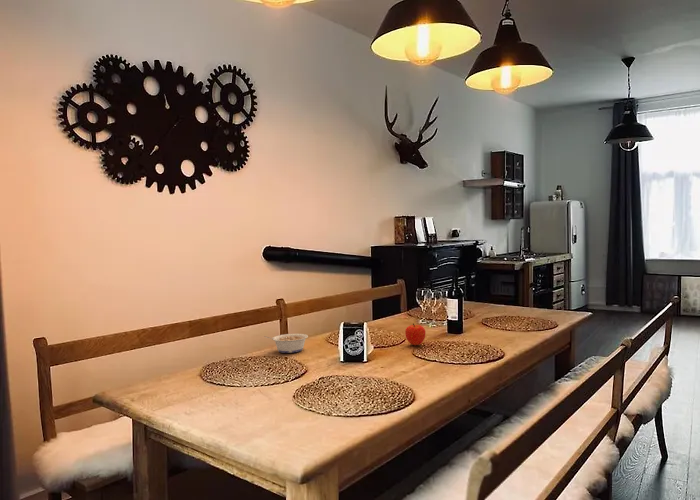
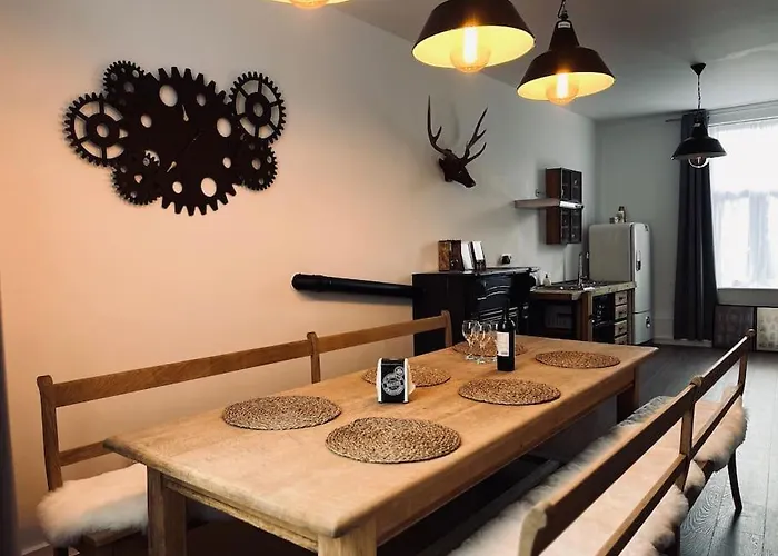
- fruit (415, 334)
- legume (289, 342)
